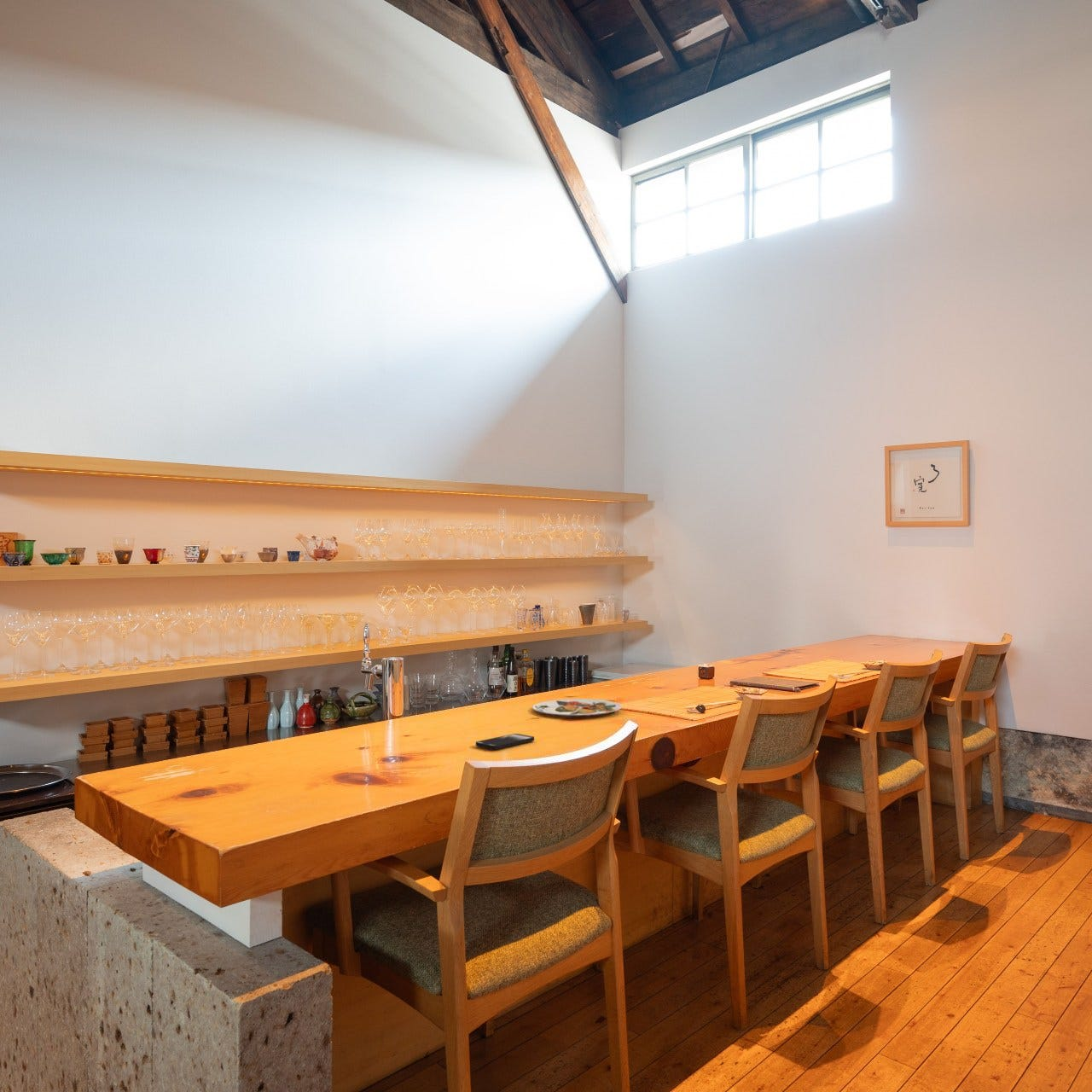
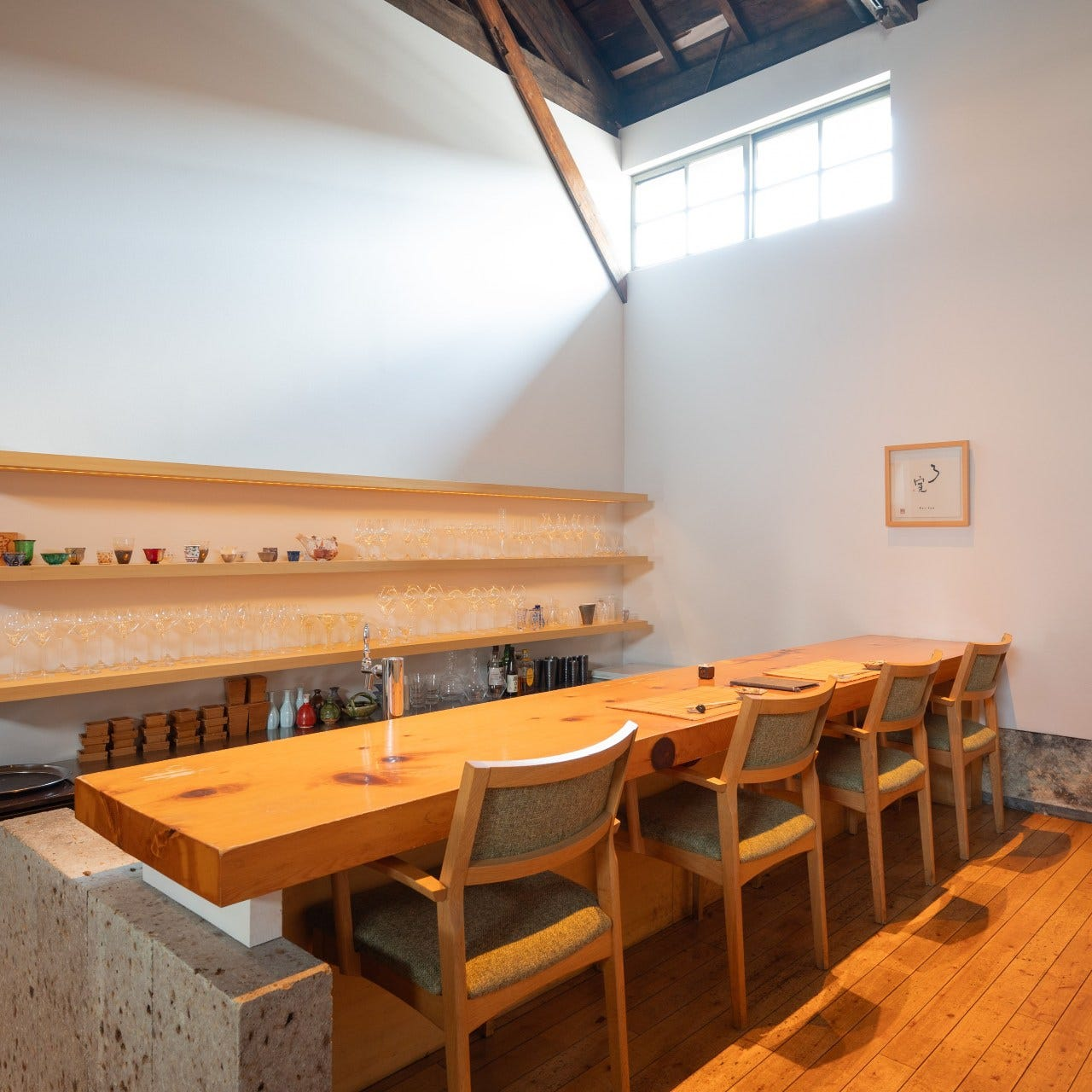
- plate (577, 708)
- smartphone (505, 741)
